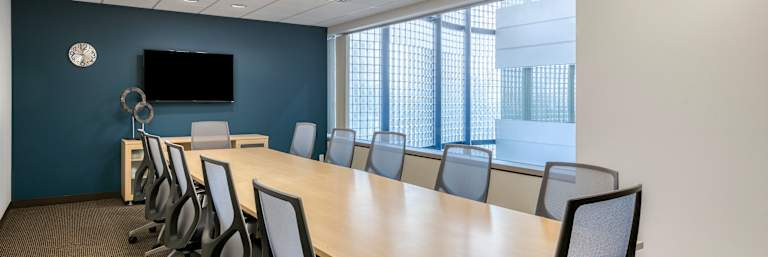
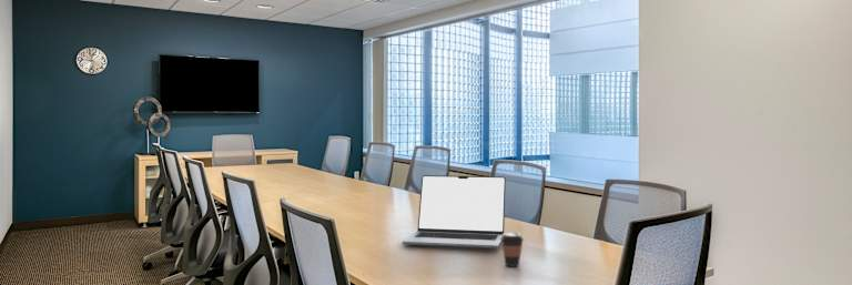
+ coffee cup (511, 250)
+ laptop (456, 208)
